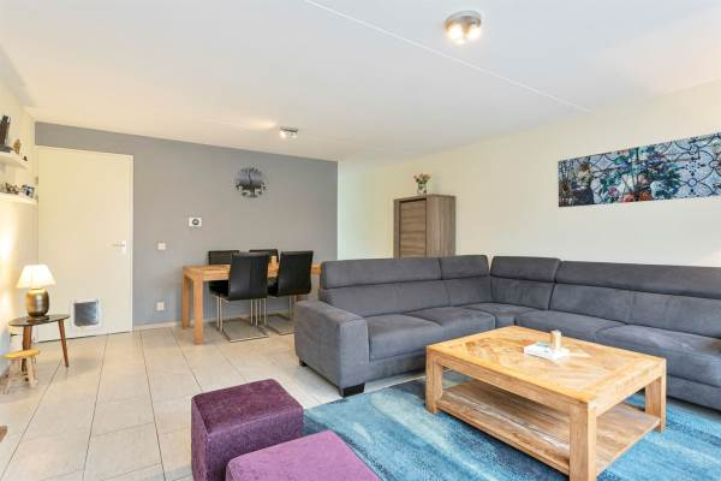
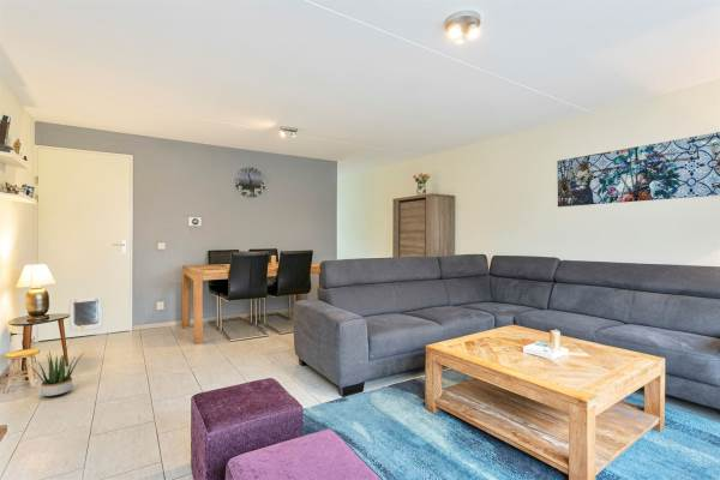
+ potted plant (56, 372)
